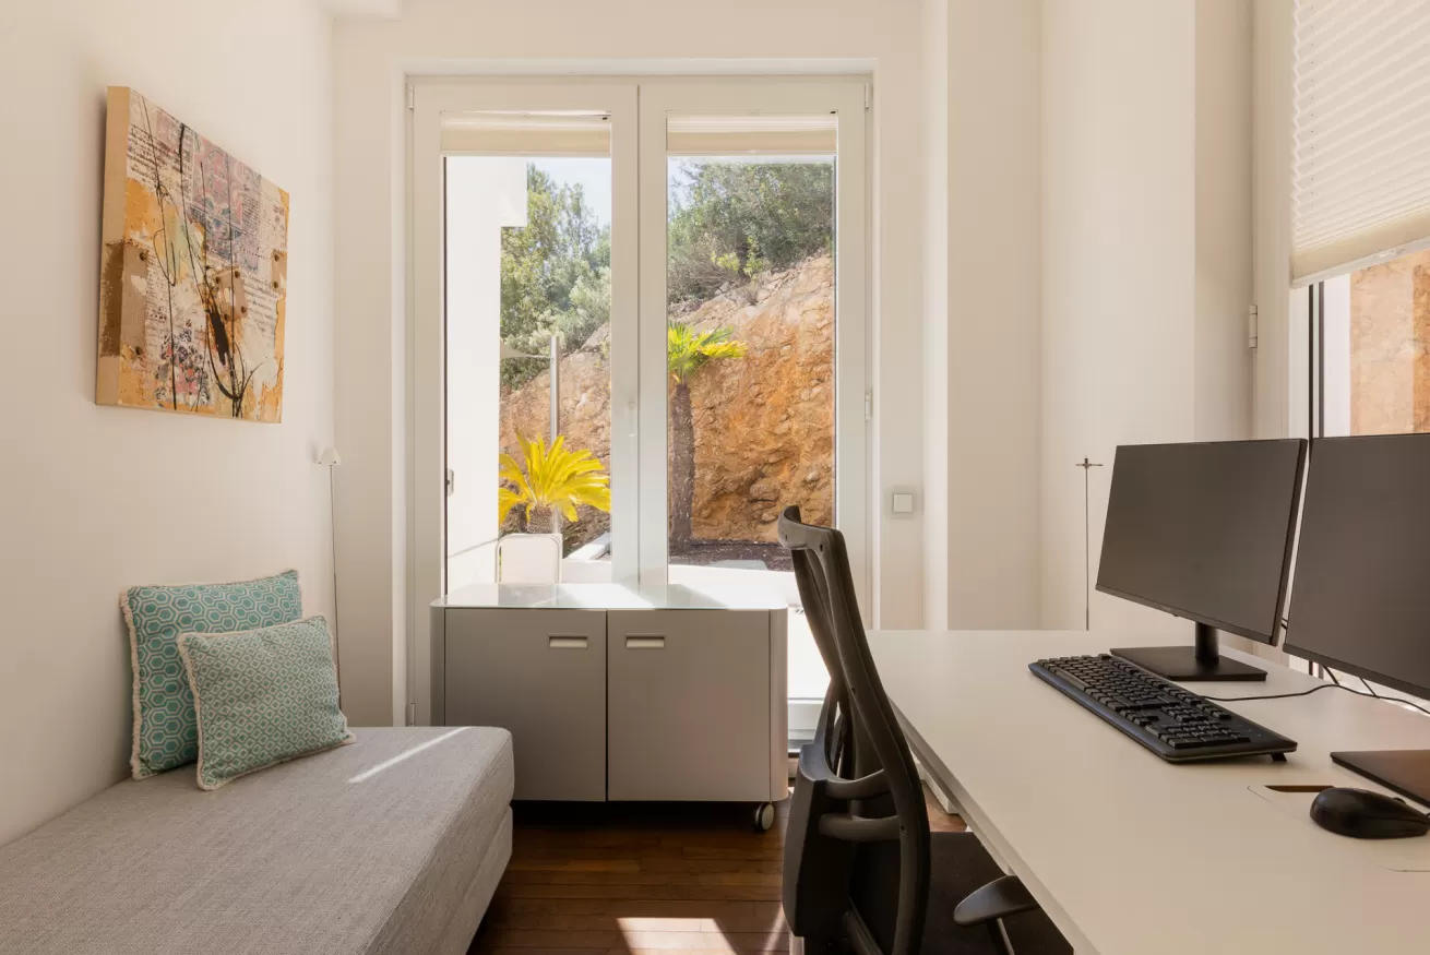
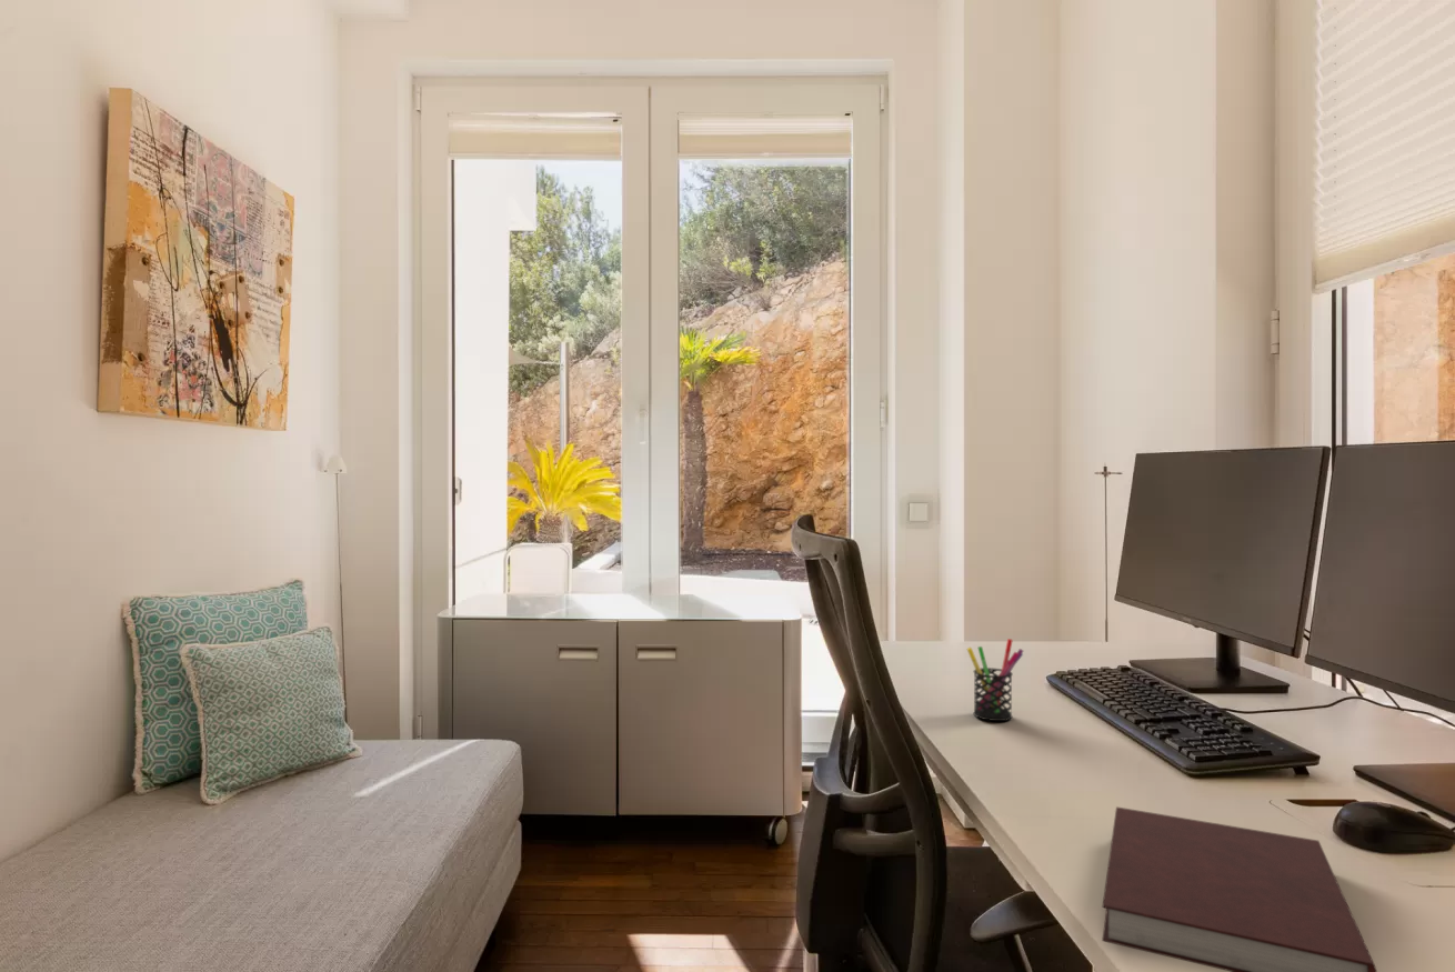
+ pen holder (992, 677)
+ notebook (1221, 886)
